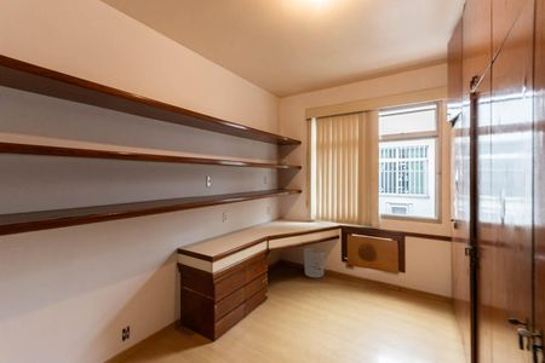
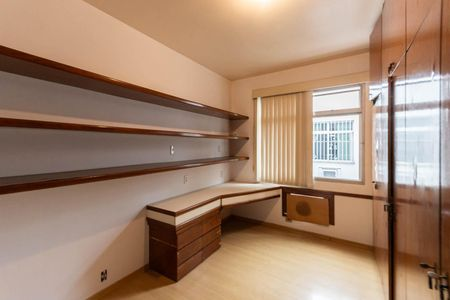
- waste bin (314, 261)
